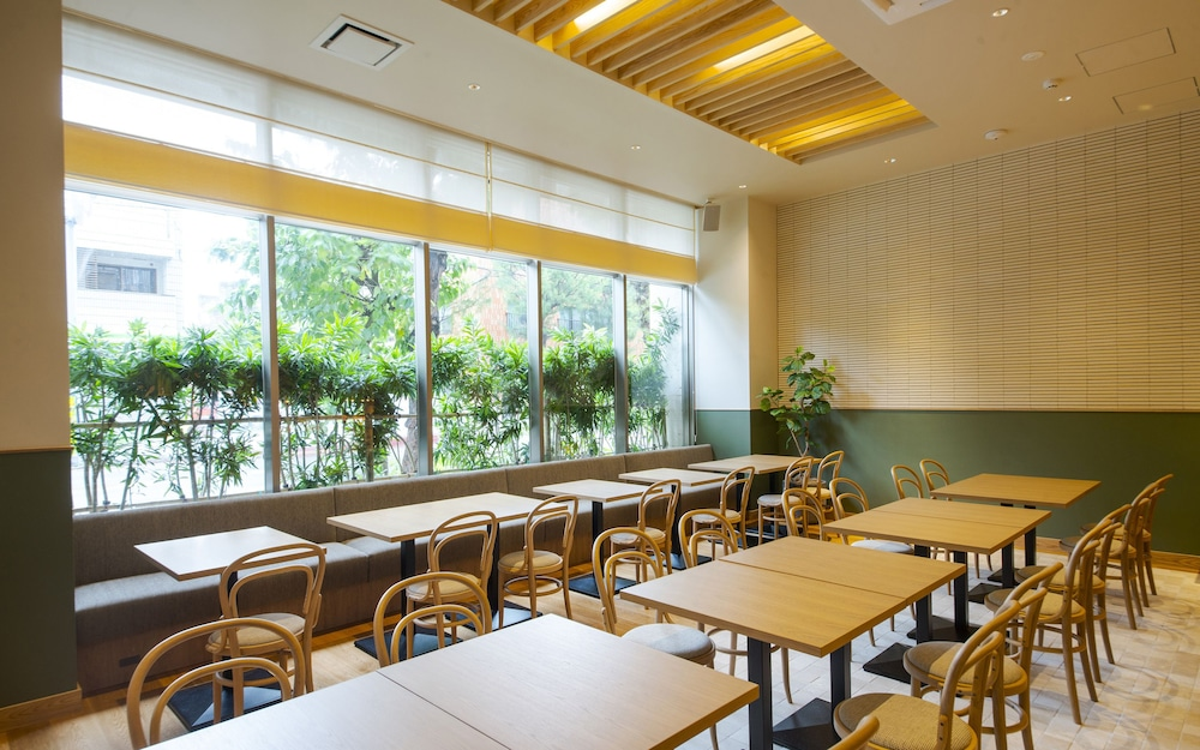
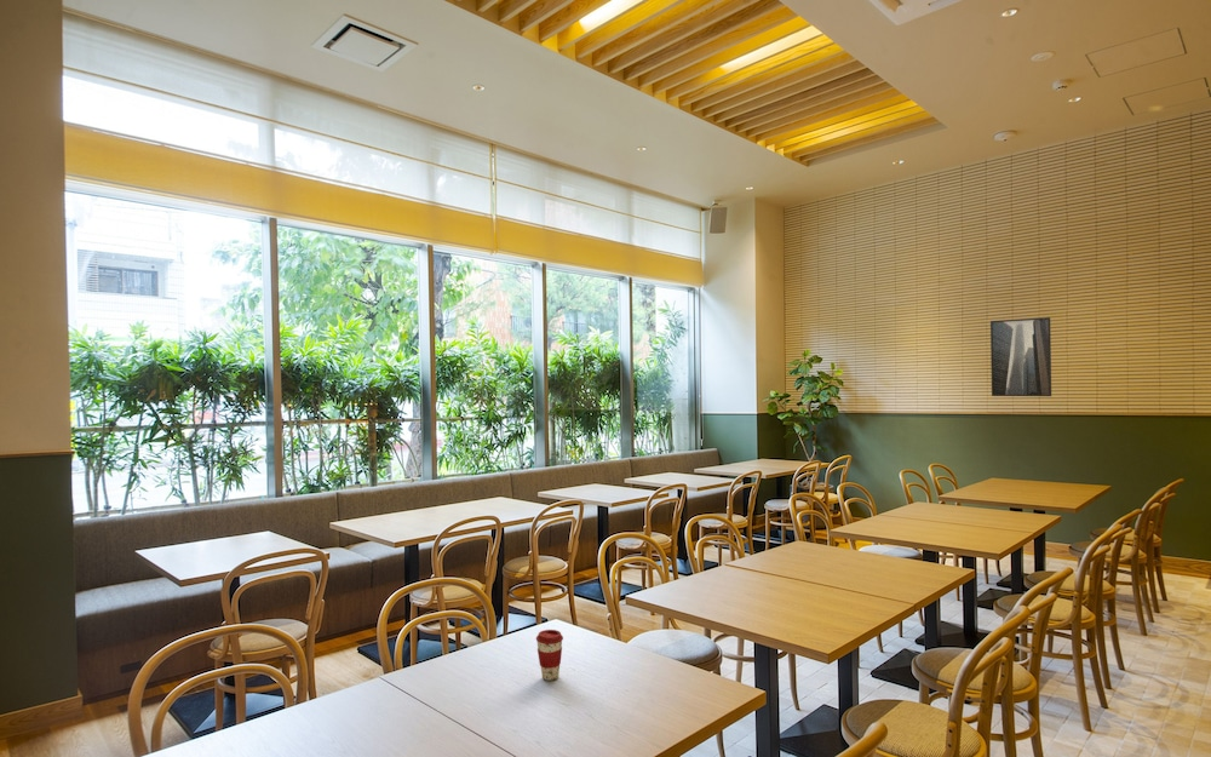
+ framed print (1020, 357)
+ coffee cup (550, 654)
